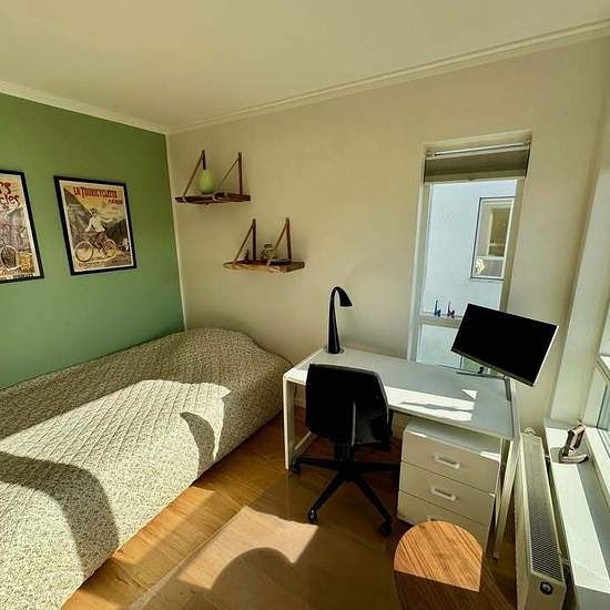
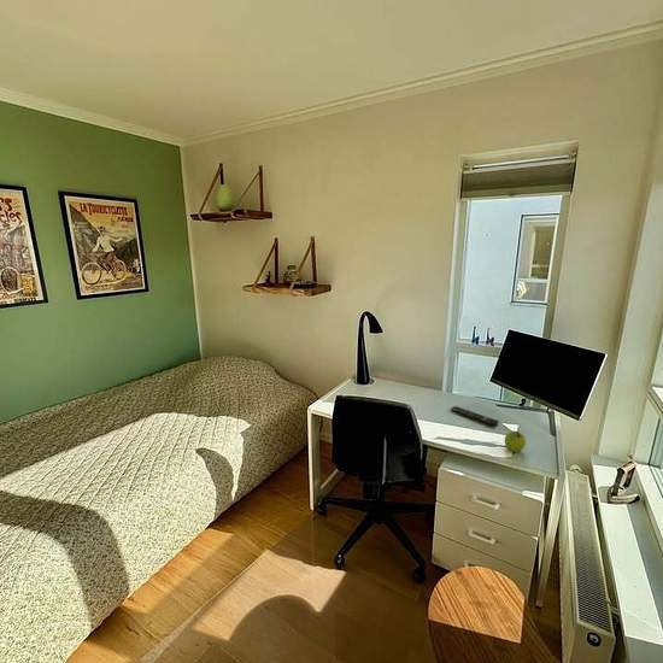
+ remote control (473, 416)
+ fruit (514, 440)
